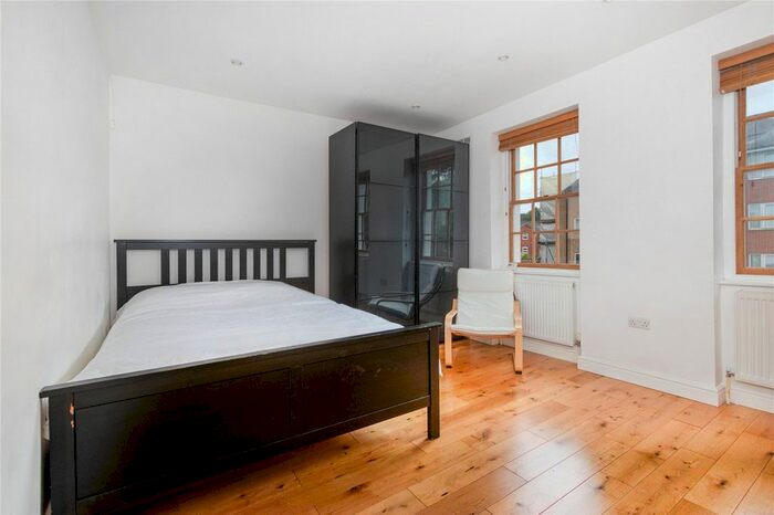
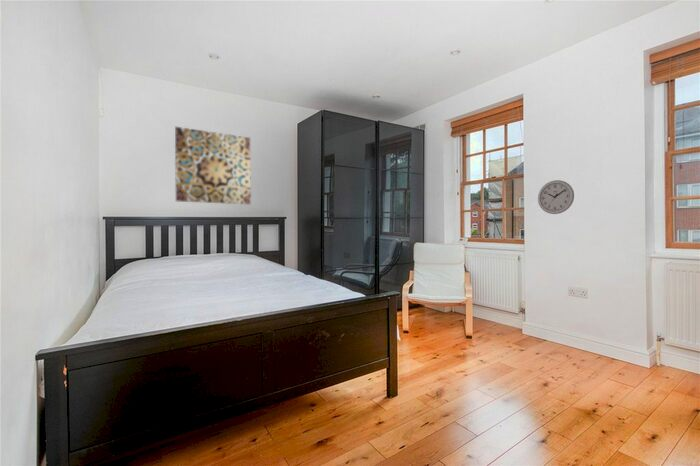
+ wall clock (554, 197)
+ wall art (214, 167)
